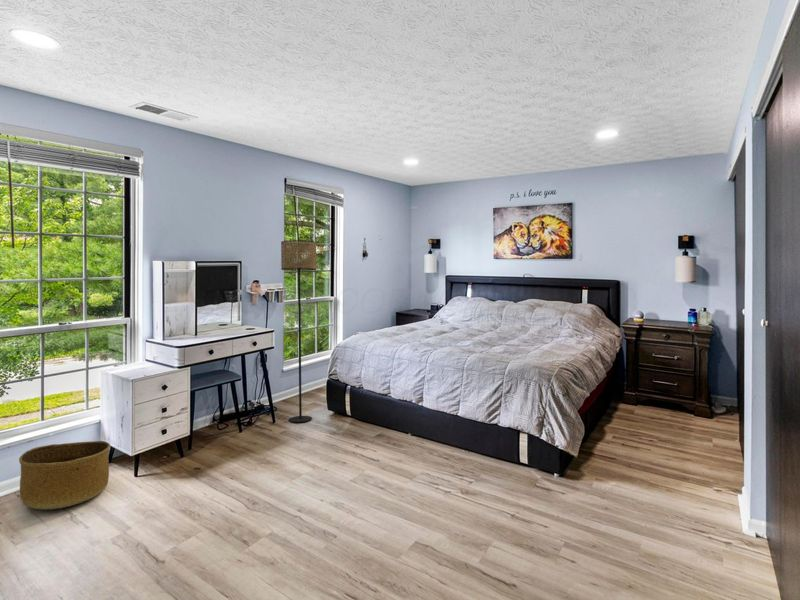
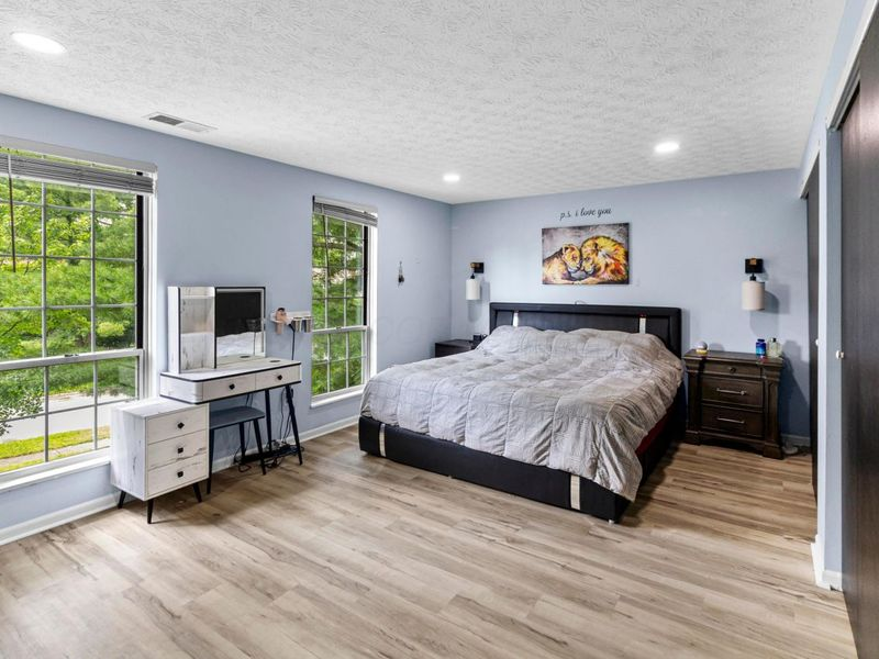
- floor lamp (299, 330)
- basket (66, 473)
